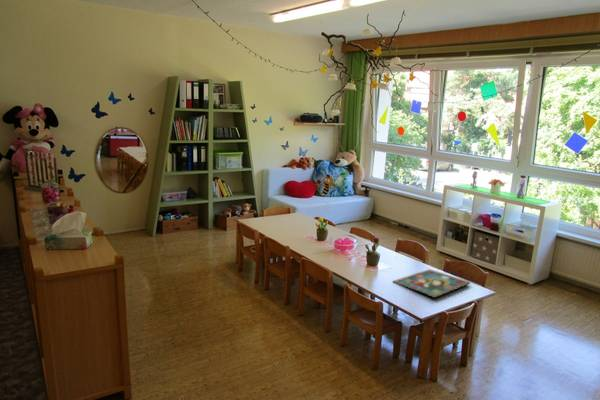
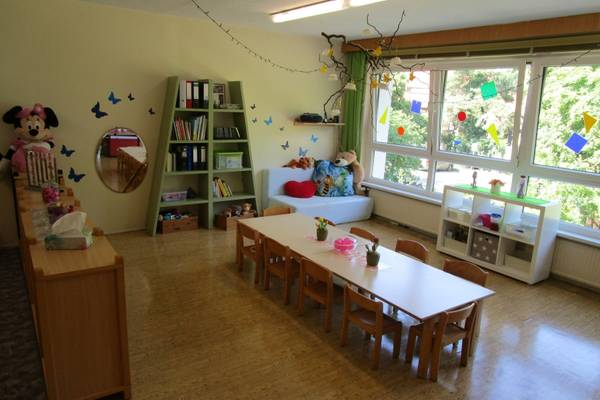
- framed painting (431, 282)
